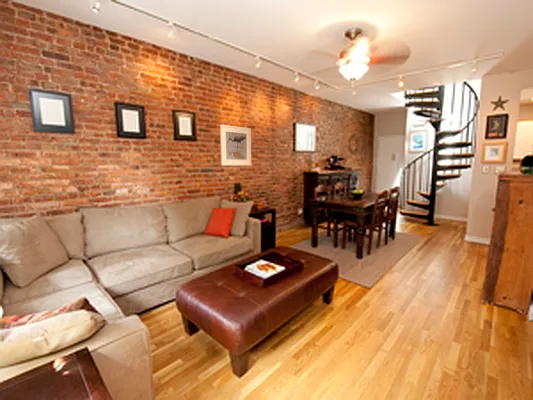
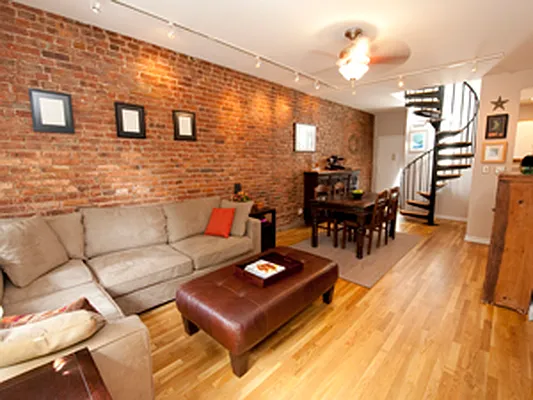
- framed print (236, 146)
